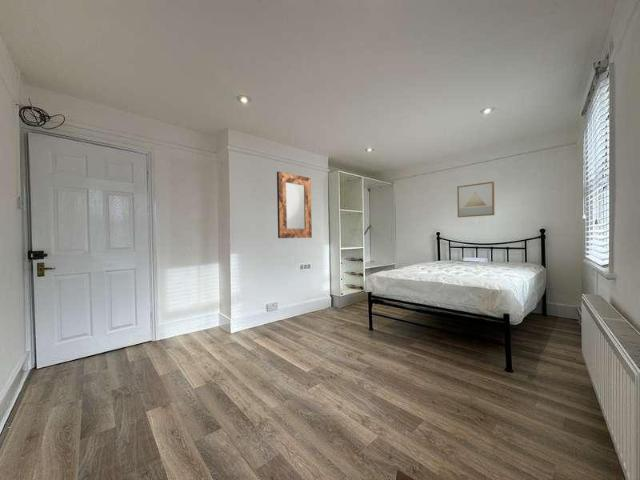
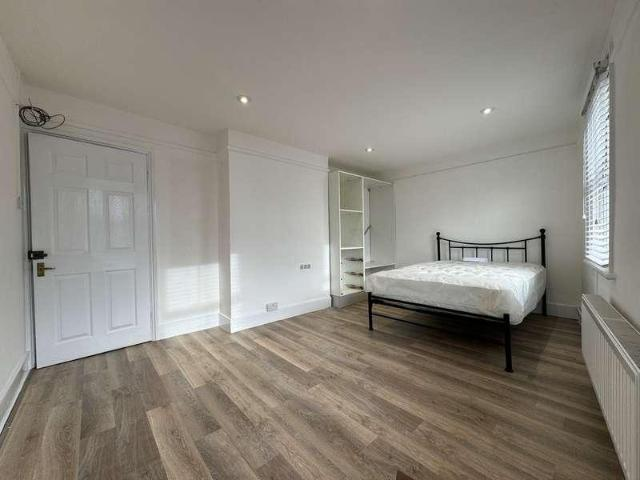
- wall art (475, 200)
- home mirror (295, 206)
